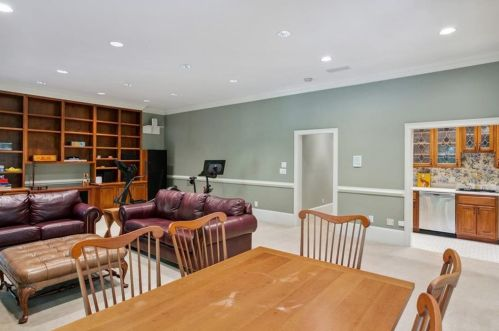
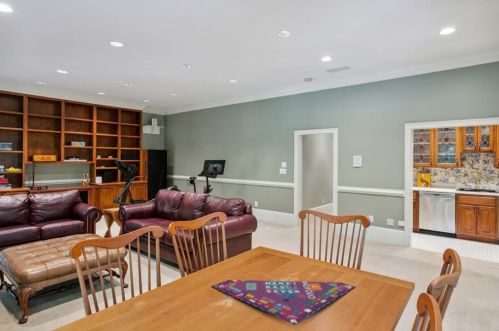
+ gameboard (283, 286)
